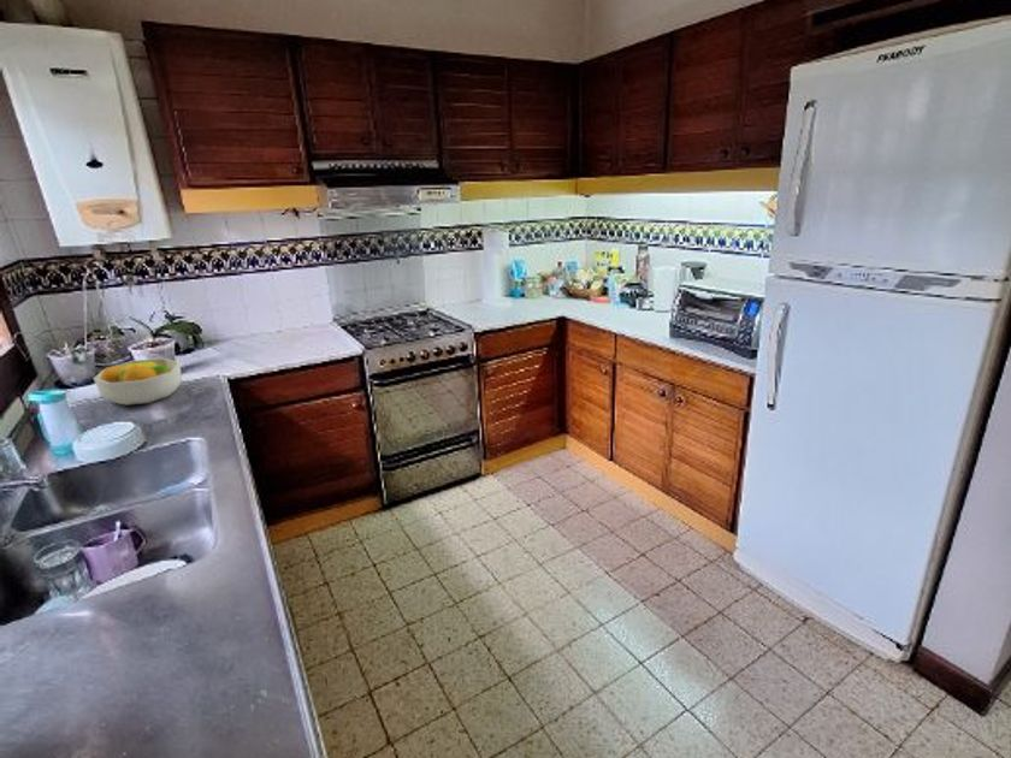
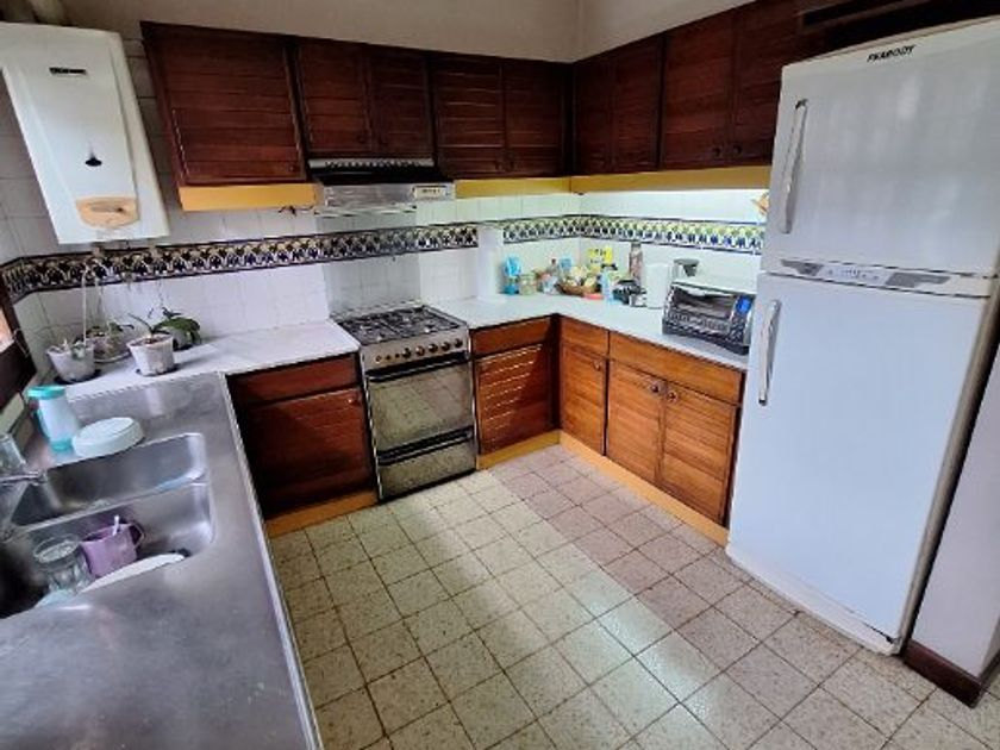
- fruit bowl (140, 377)
